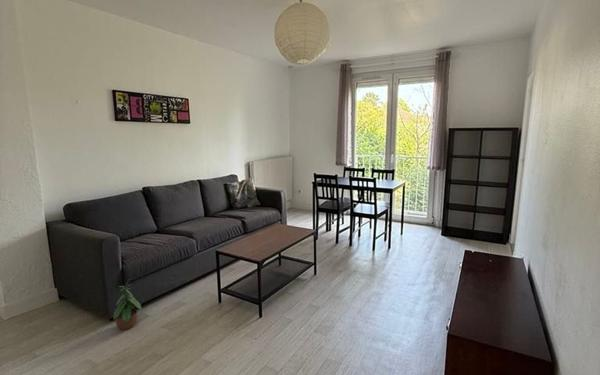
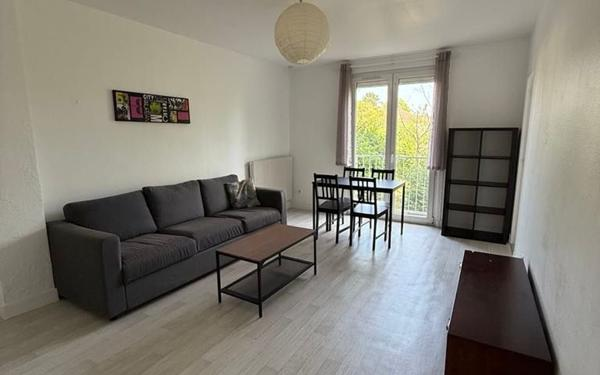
- potted plant (127, 304)
